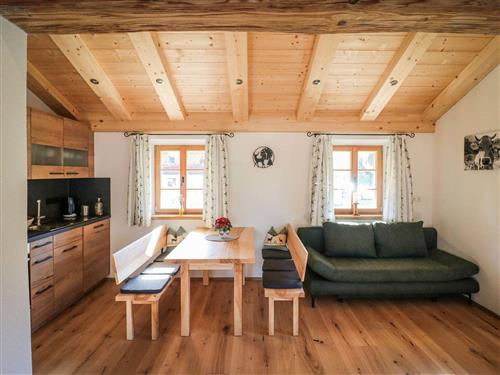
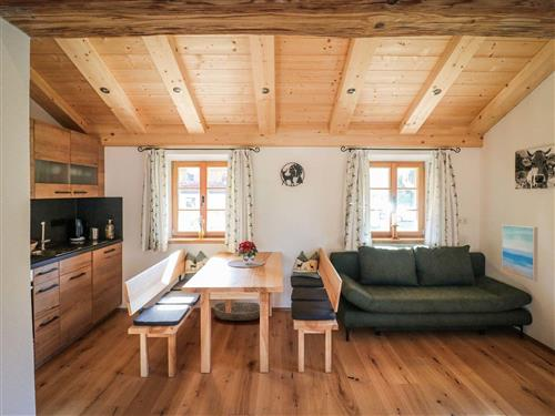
+ wall art (518, 251)
+ basket (239, 311)
